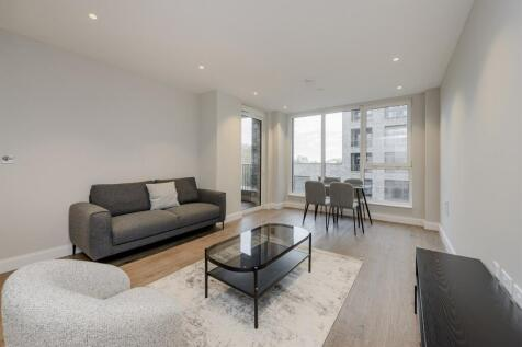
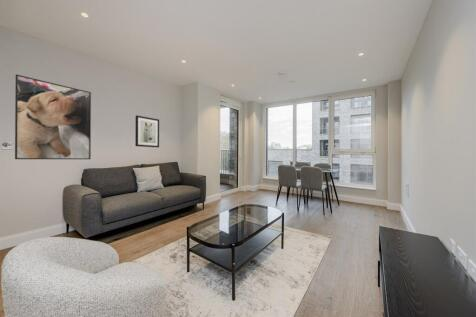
+ wall art (147, 132)
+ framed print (57, 121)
